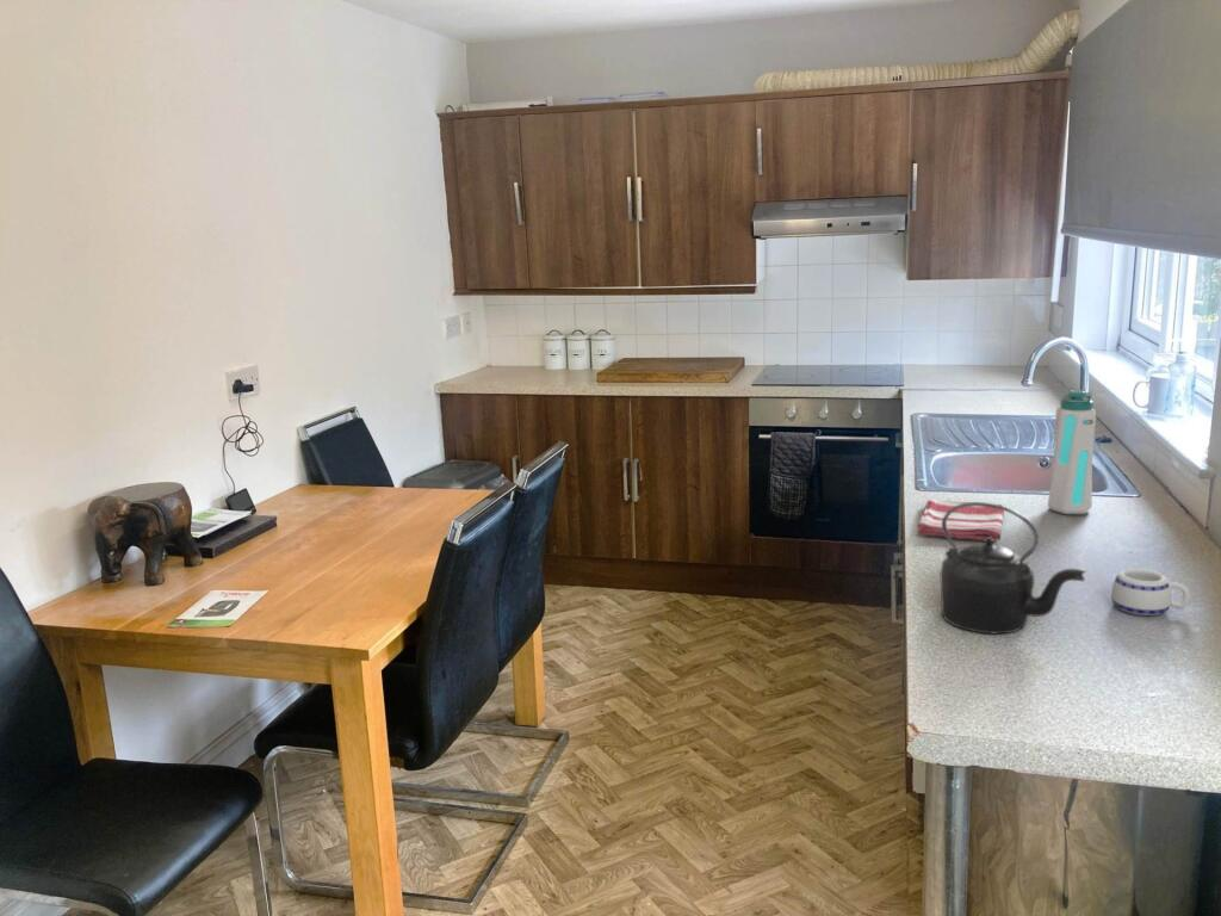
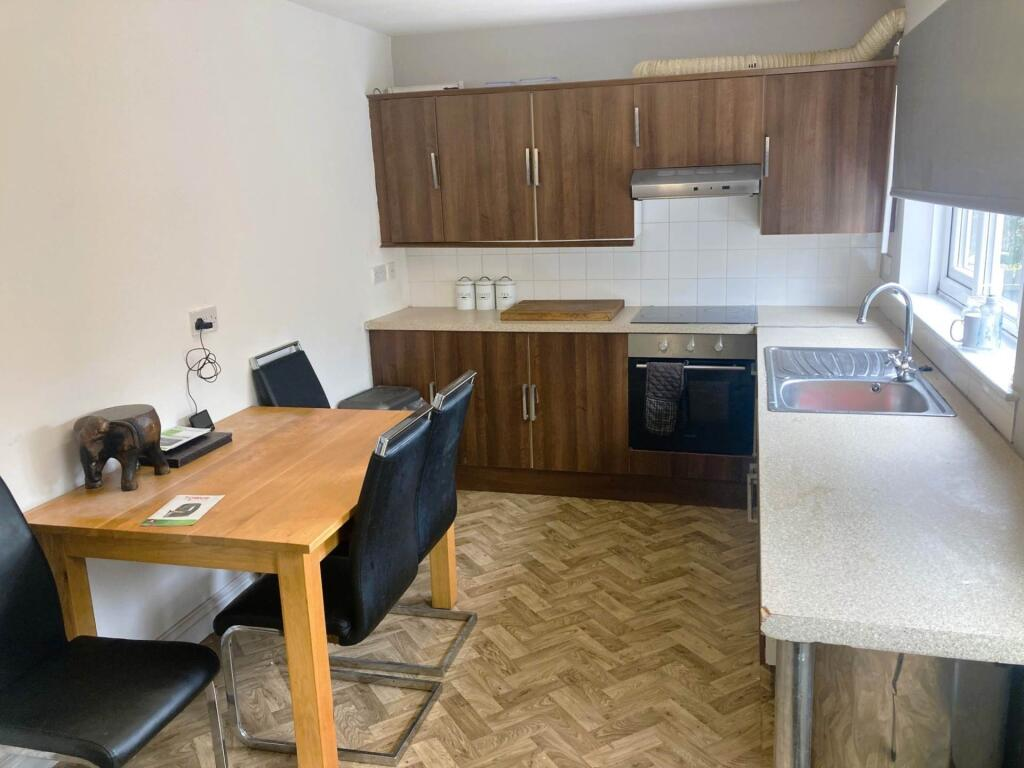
- dish towel (961, 518)
- water bottle (1074, 451)
- mug (1149, 592)
- kettle (1010, 565)
